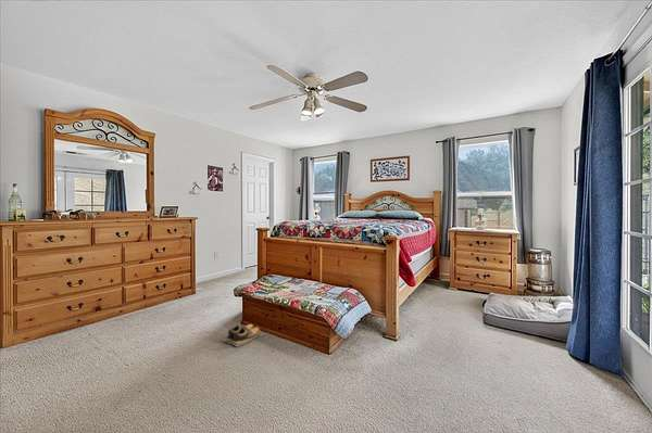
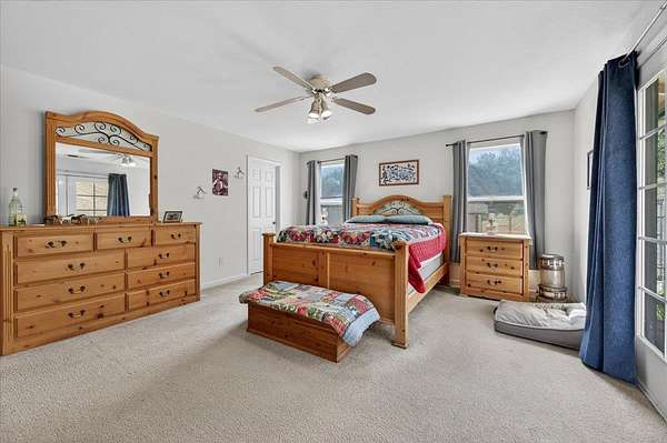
- shoes (242, 331)
